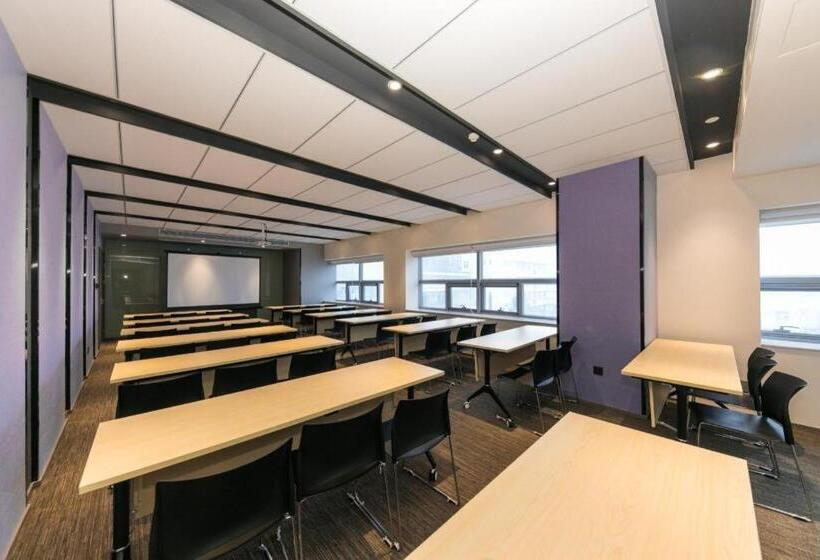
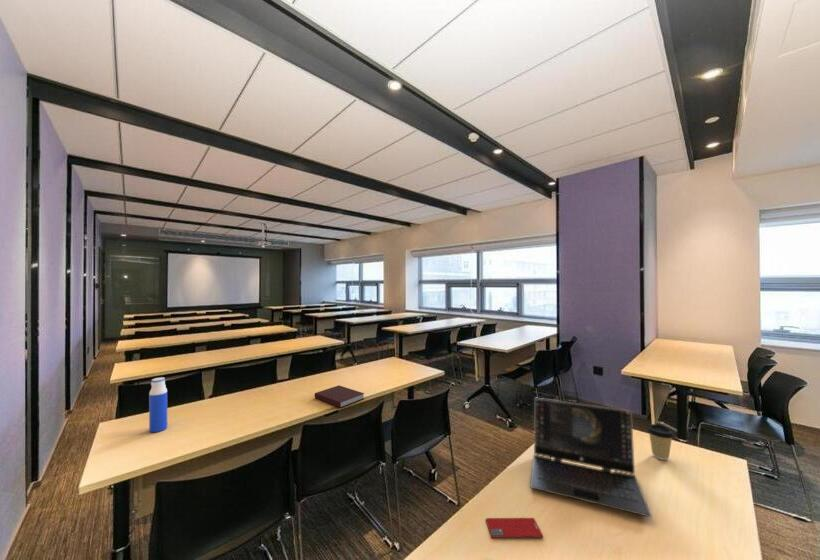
+ smartphone (513, 527)
+ water bottle (158, 404)
+ notebook (339, 395)
+ coffee cup (660, 442)
+ laptop (583, 449)
